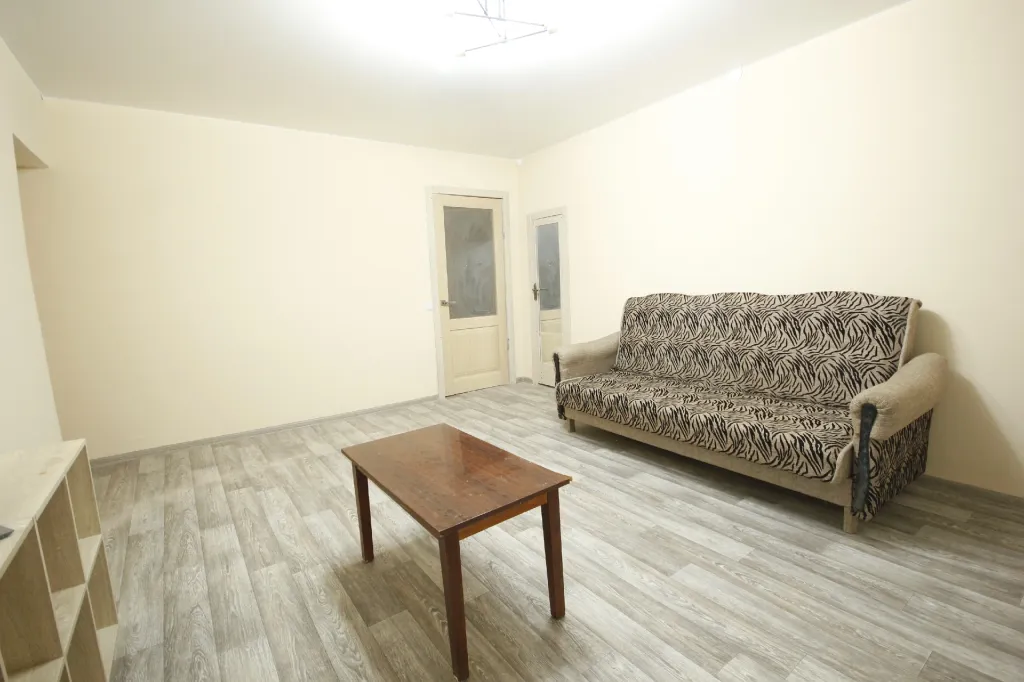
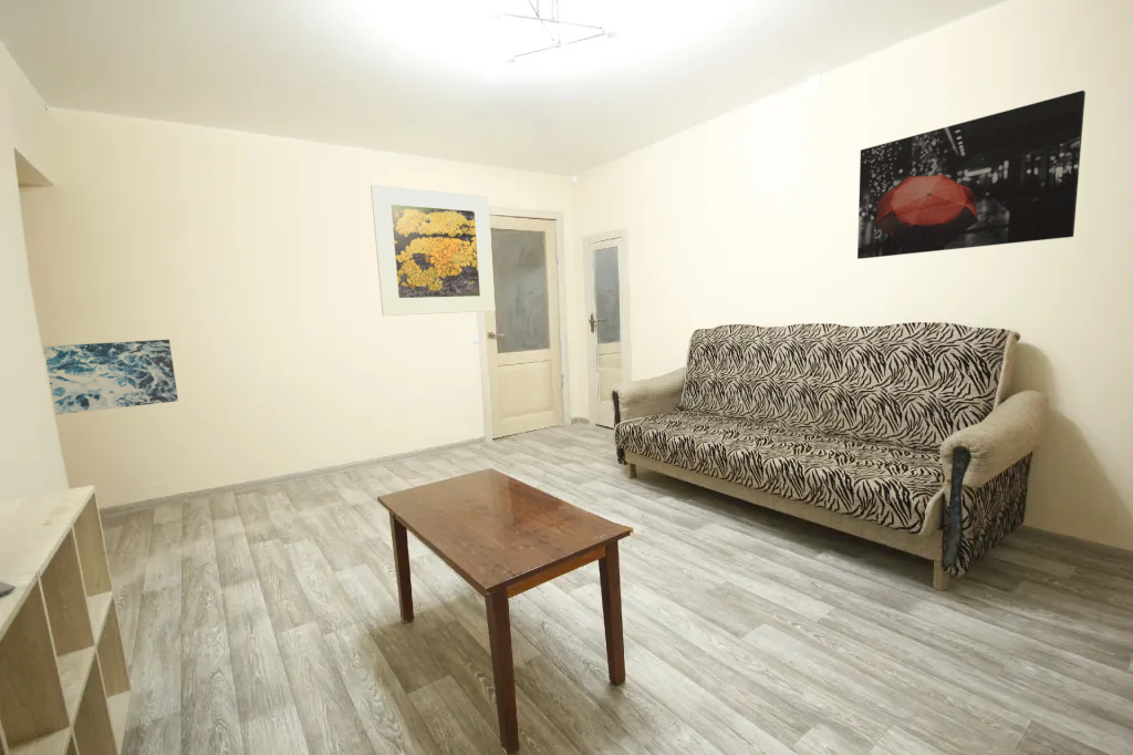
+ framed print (437, 252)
+ wall art (112, 375)
+ wall art (954, 187)
